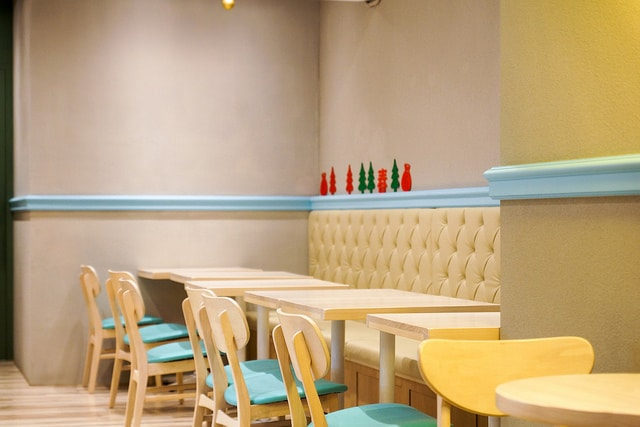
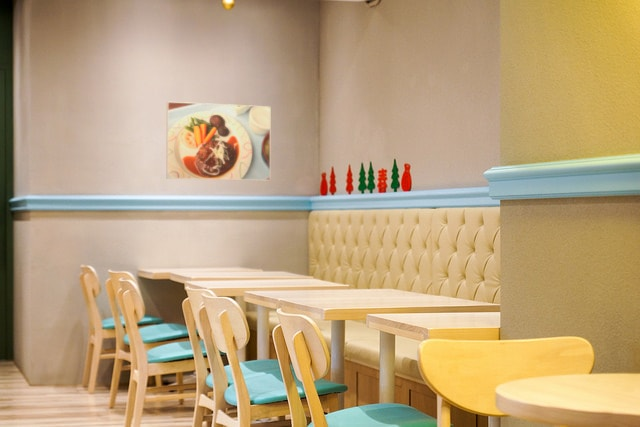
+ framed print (219, 141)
